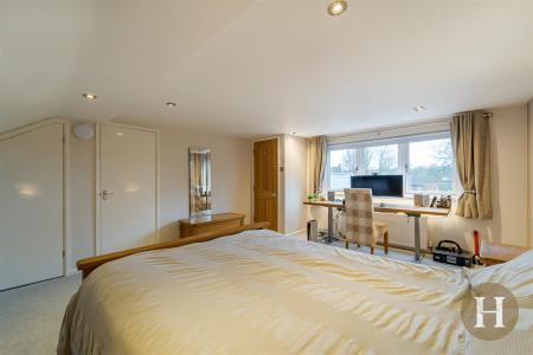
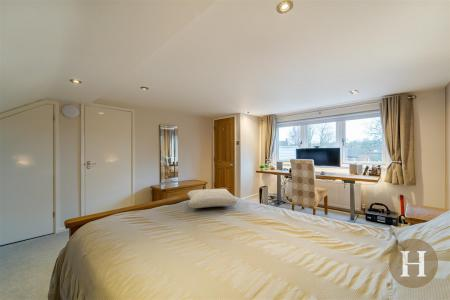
+ pillow (210, 197)
